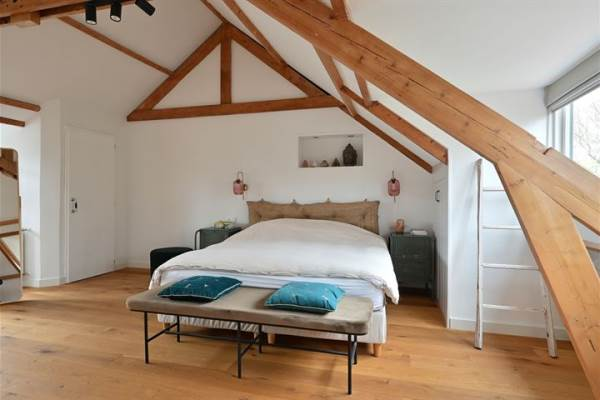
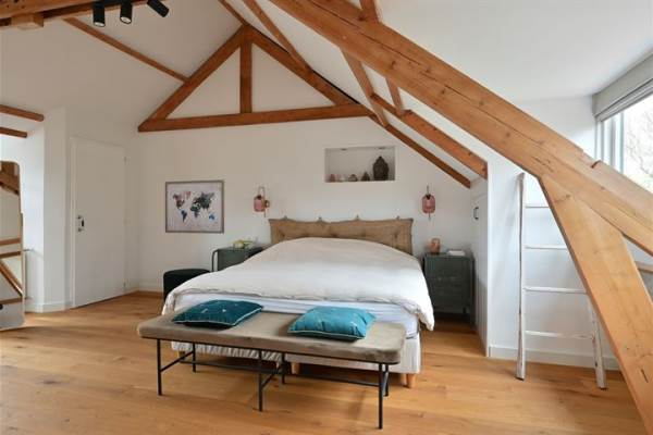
+ wall art (194, 207)
